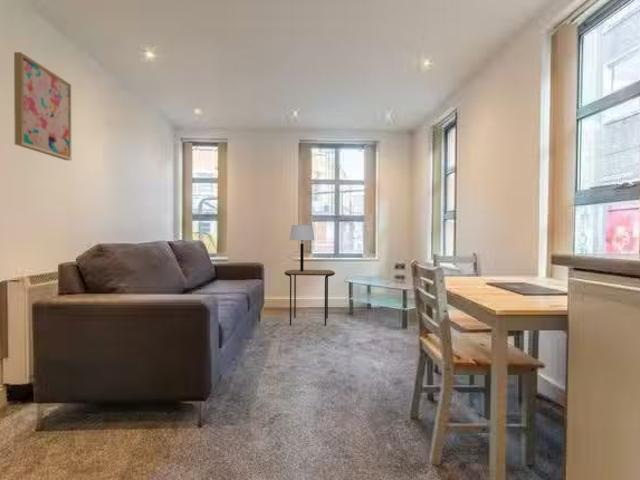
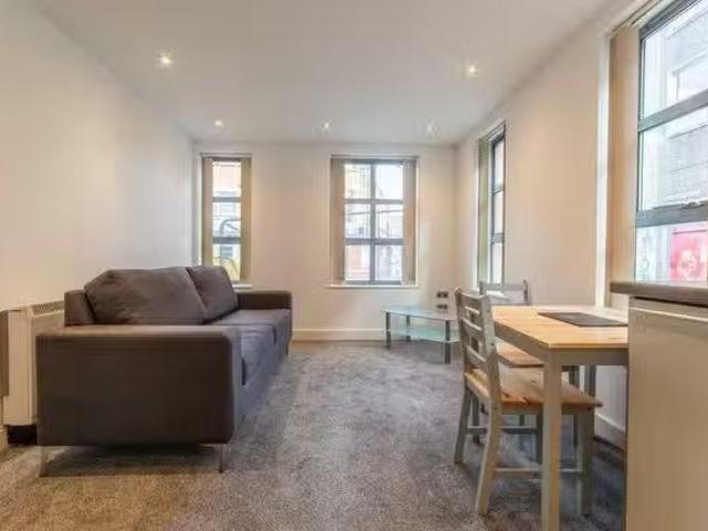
- side table (295, 296)
- table lamp (301, 248)
- wall art (45, 111)
